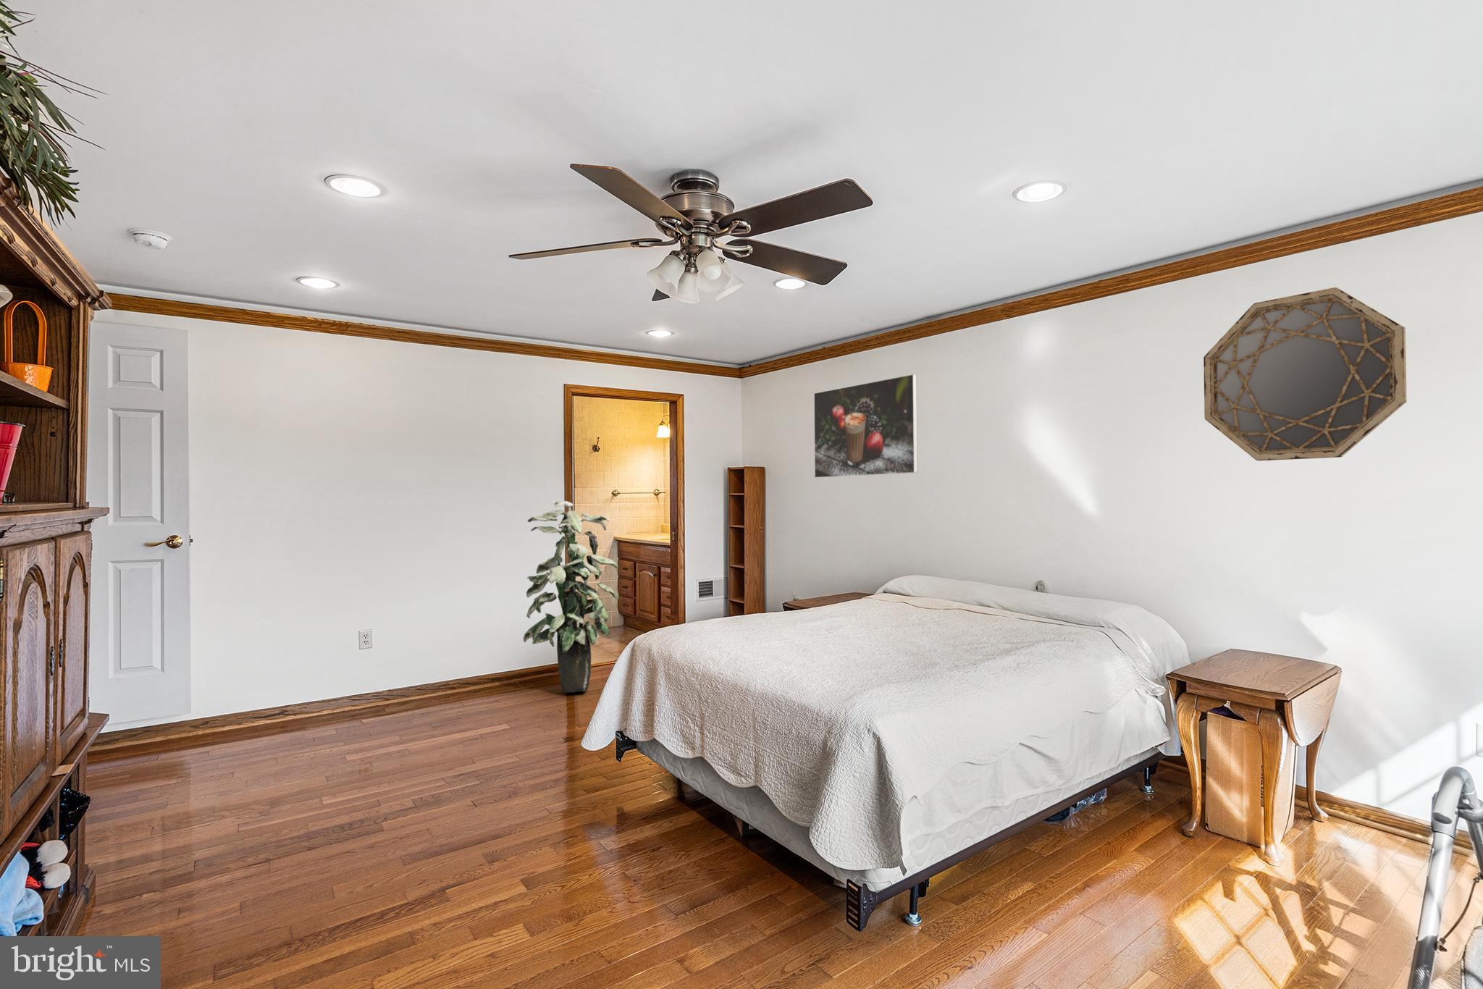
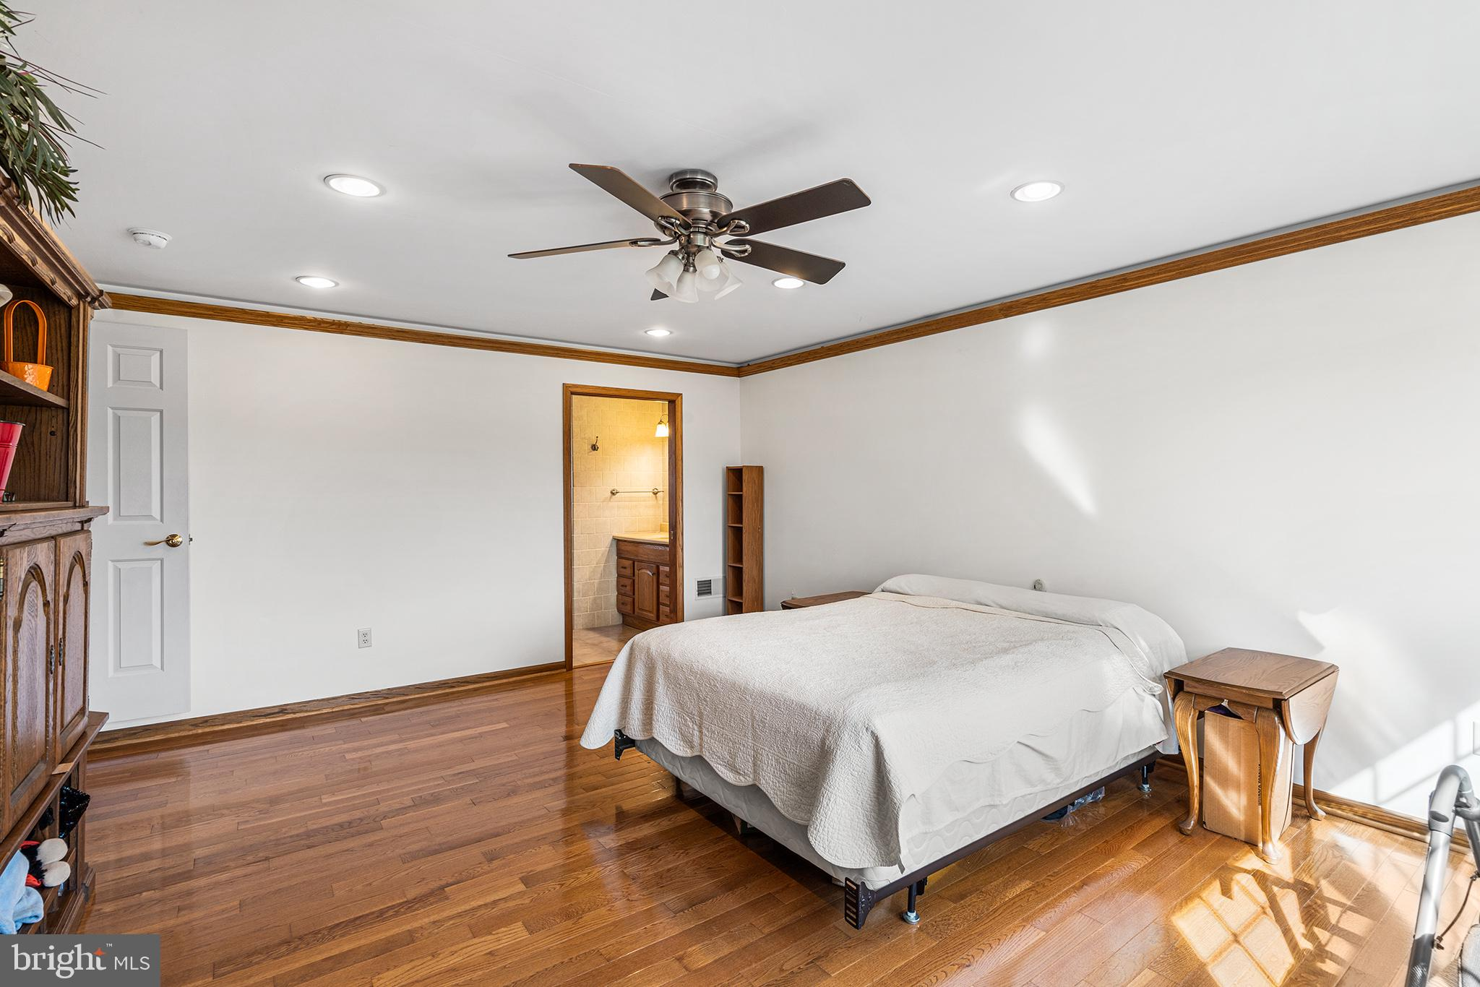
- indoor plant (568, 595)
- home mirror (1295, 377)
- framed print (862, 429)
